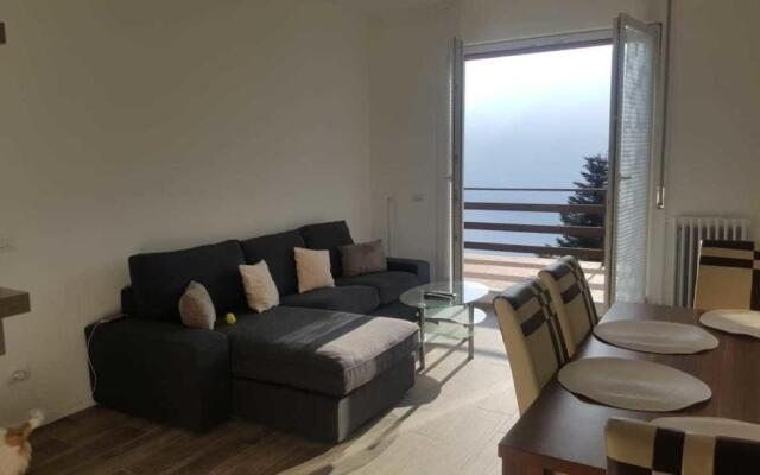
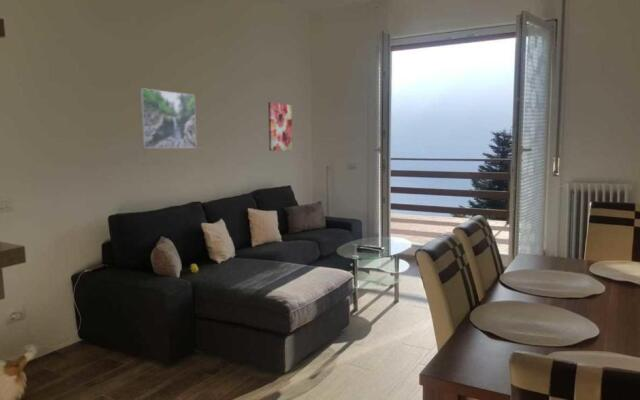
+ wall art (280, 127)
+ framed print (169, 120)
